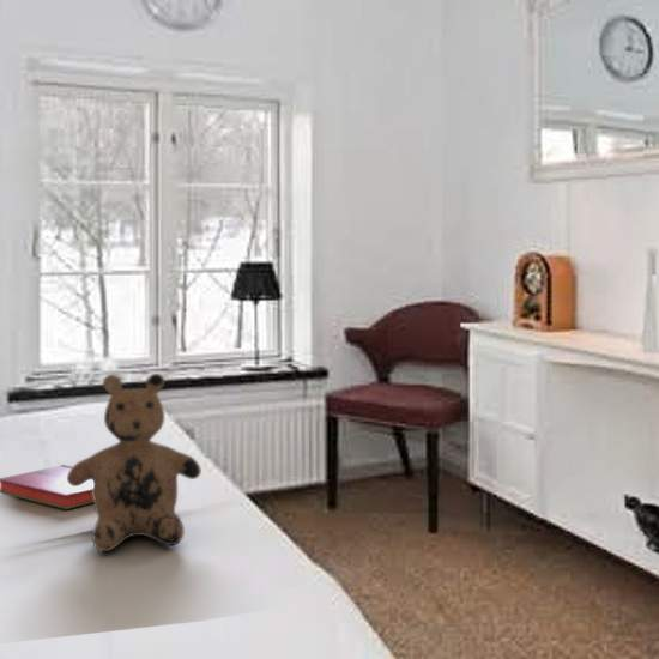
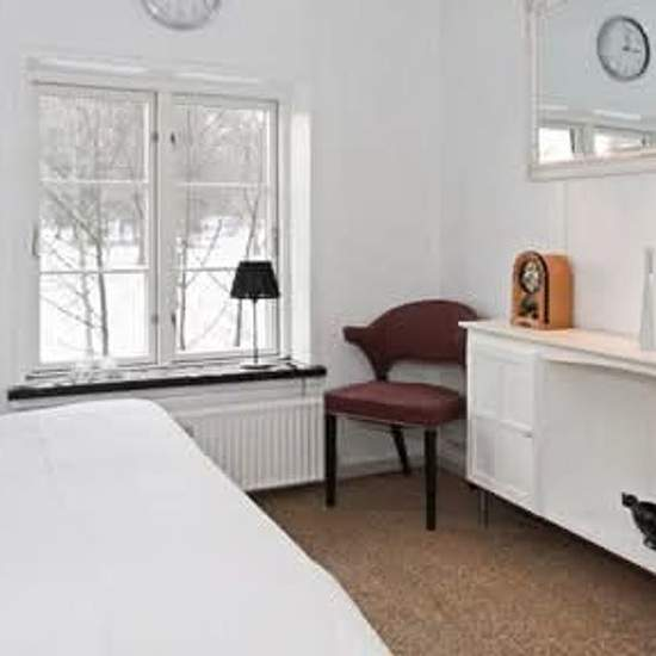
- teddy bear (135, 457)
- hardback book (65, 485)
